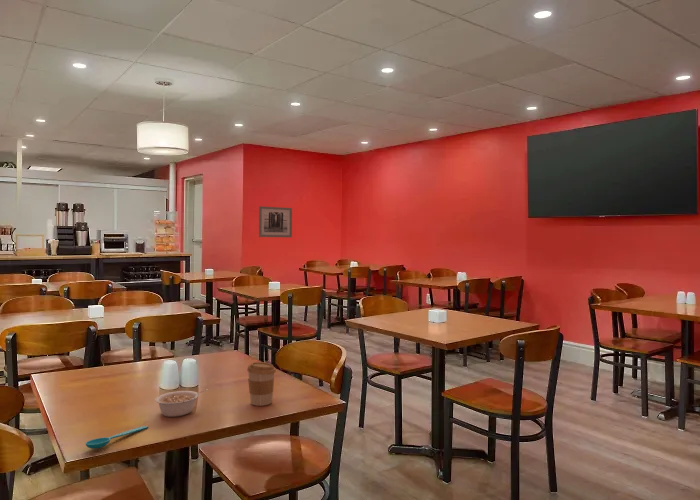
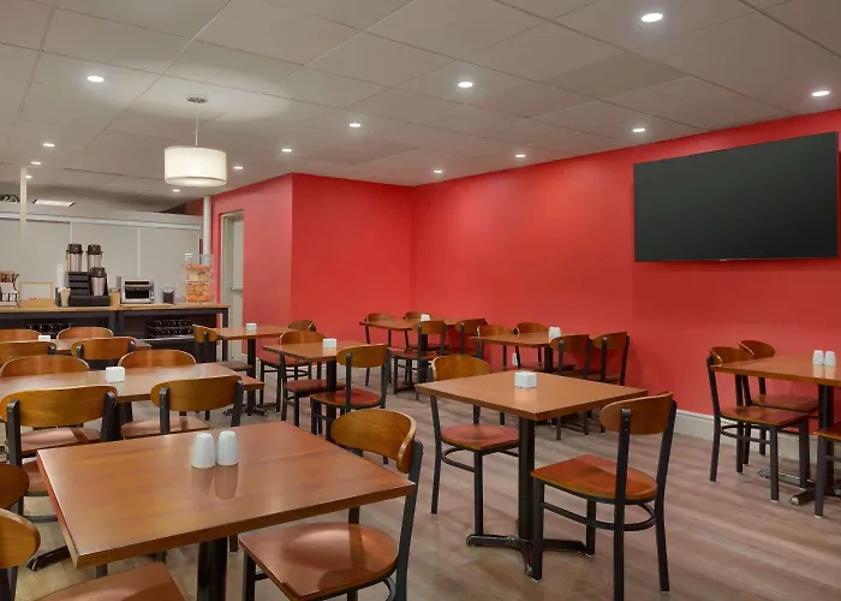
- legume (178, 402)
- coffee cup (261, 382)
- wall art (275, 222)
- spoon (118, 435)
